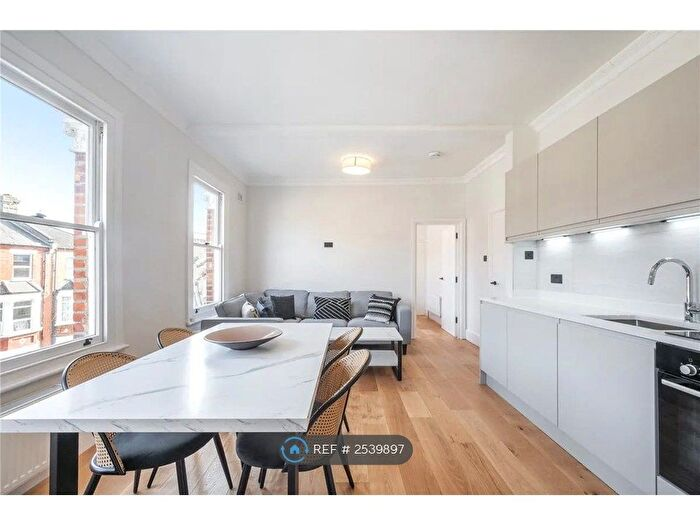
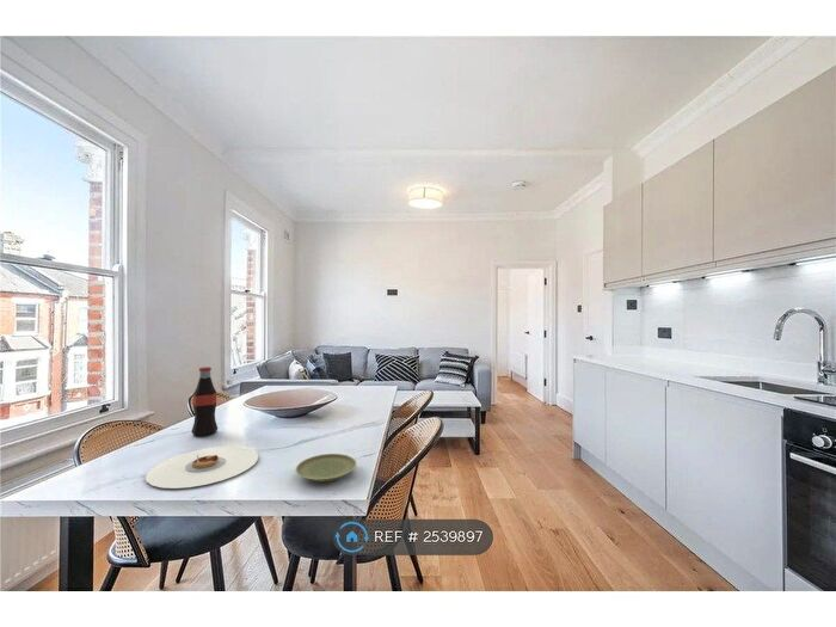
+ plate (326, 468)
+ plate (205, 460)
+ bottle (204, 399)
